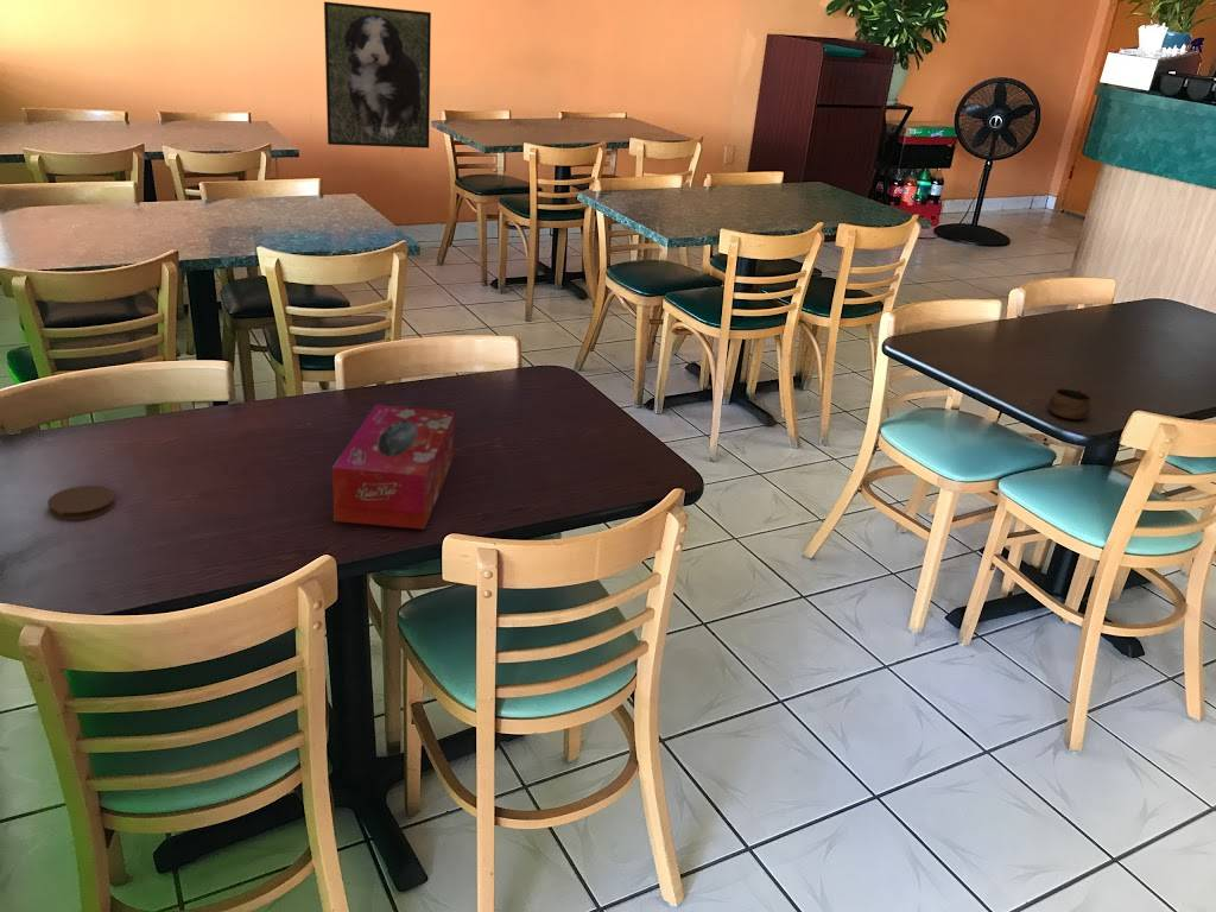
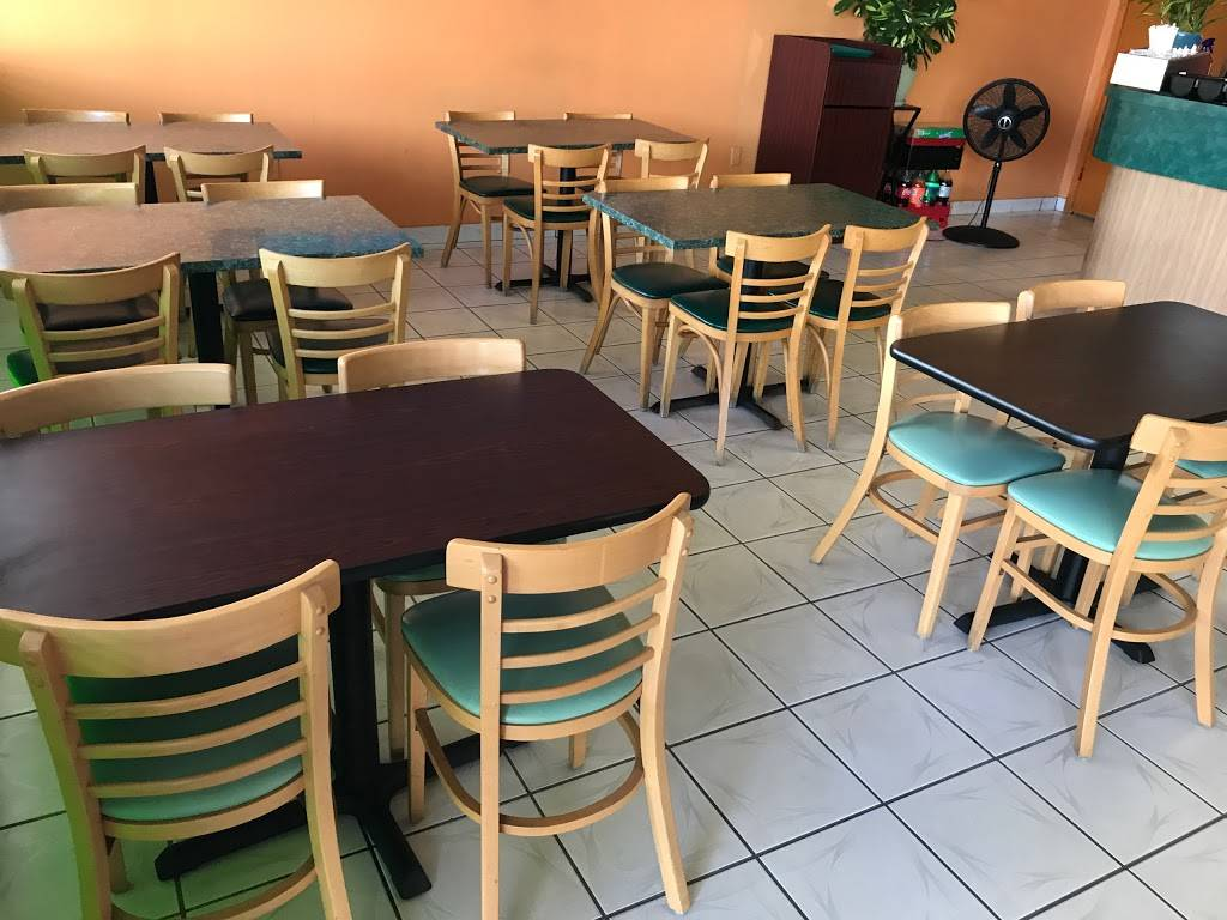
- cup (1072, 403)
- coaster (82, 501)
- tissue box (398, 462)
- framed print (379, 78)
